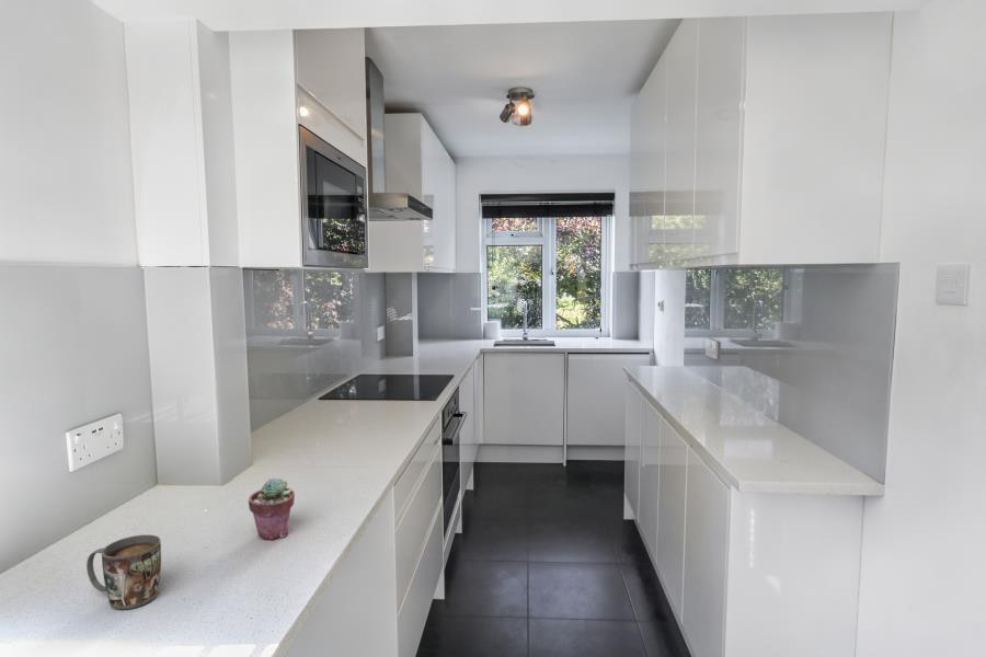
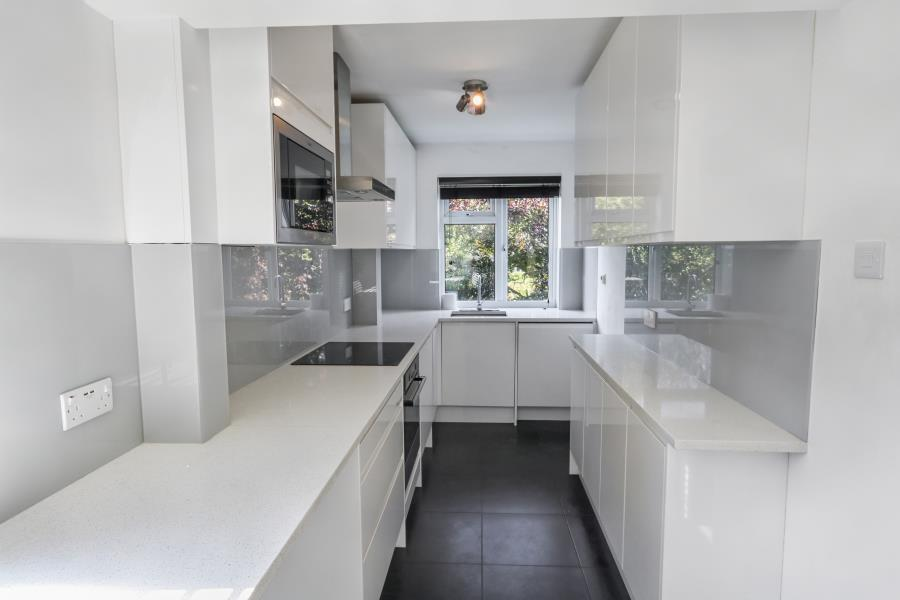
- potted succulent (272, 506)
- mug (123, 570)
